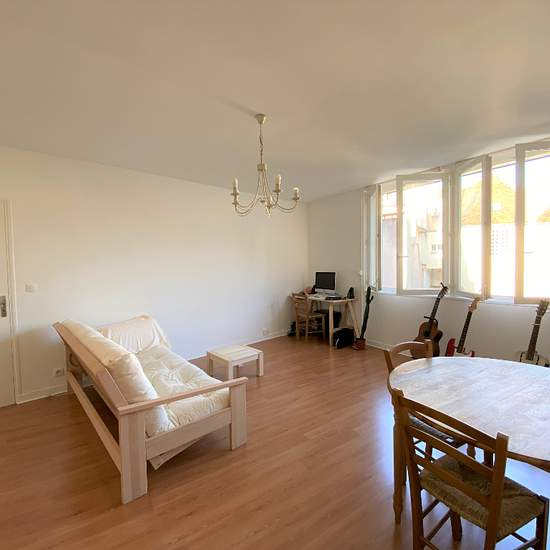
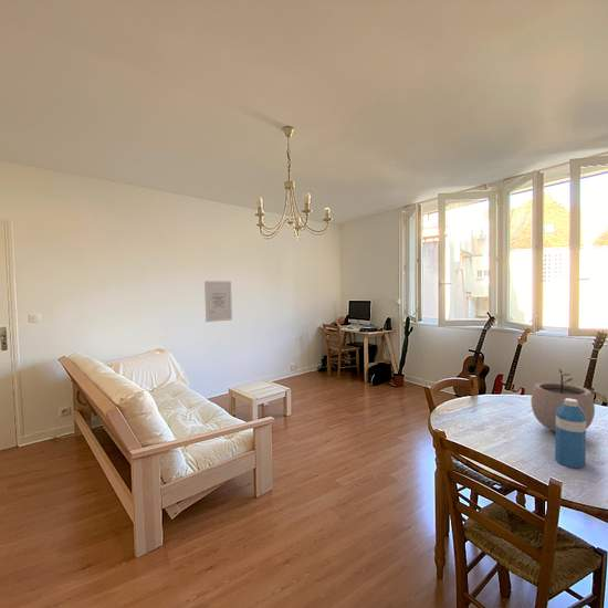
+ wall art (218, 301)
+ water bottle (570, 431)
+ plant pot (562, 399)
